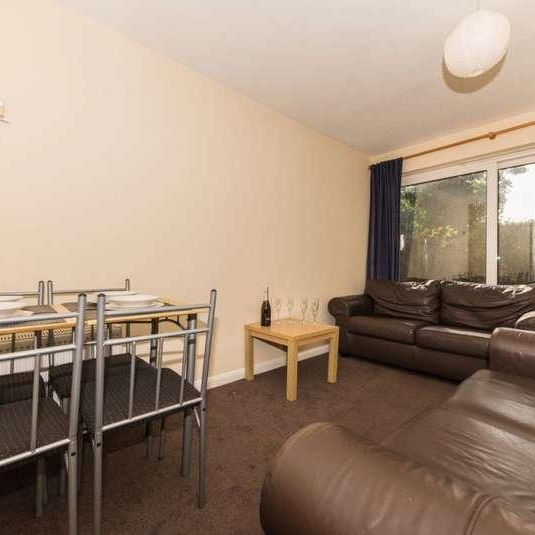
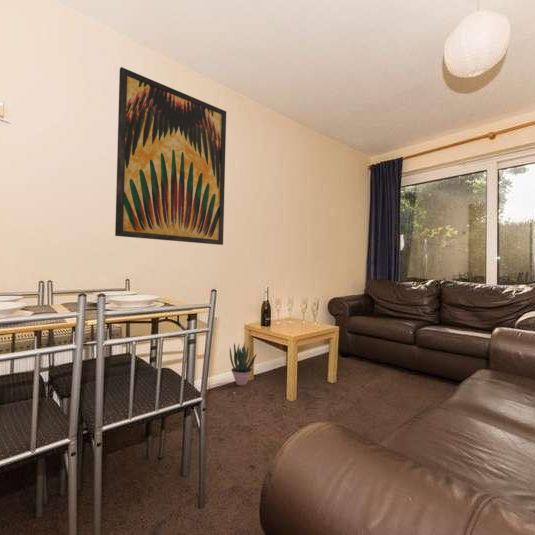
+ potted plant (242, 363)
+ wall art (177, 166)
